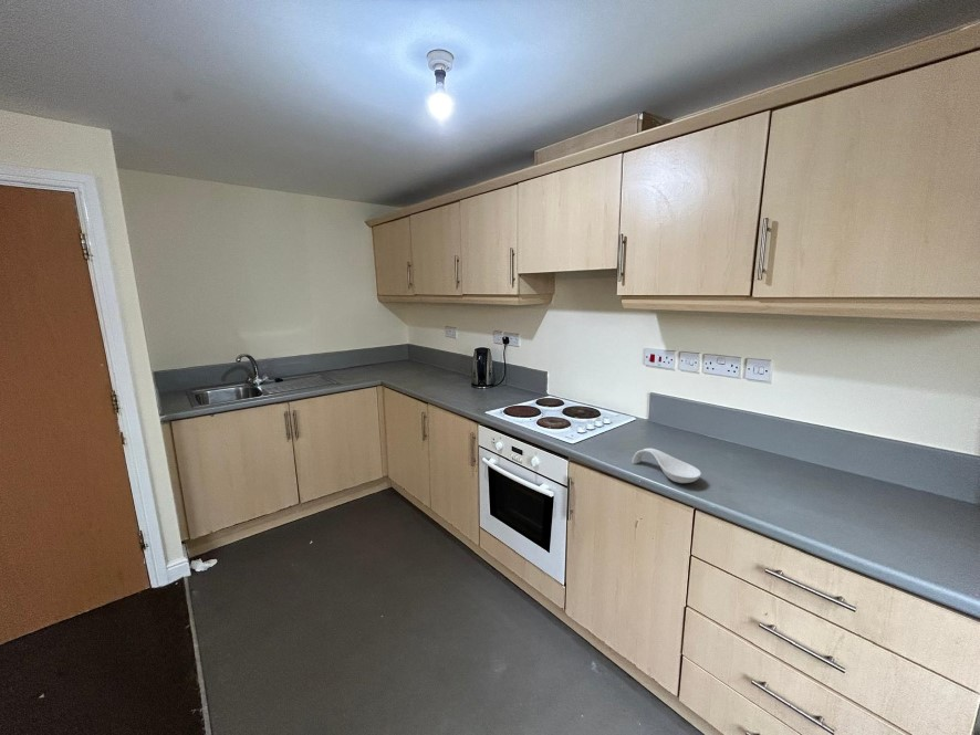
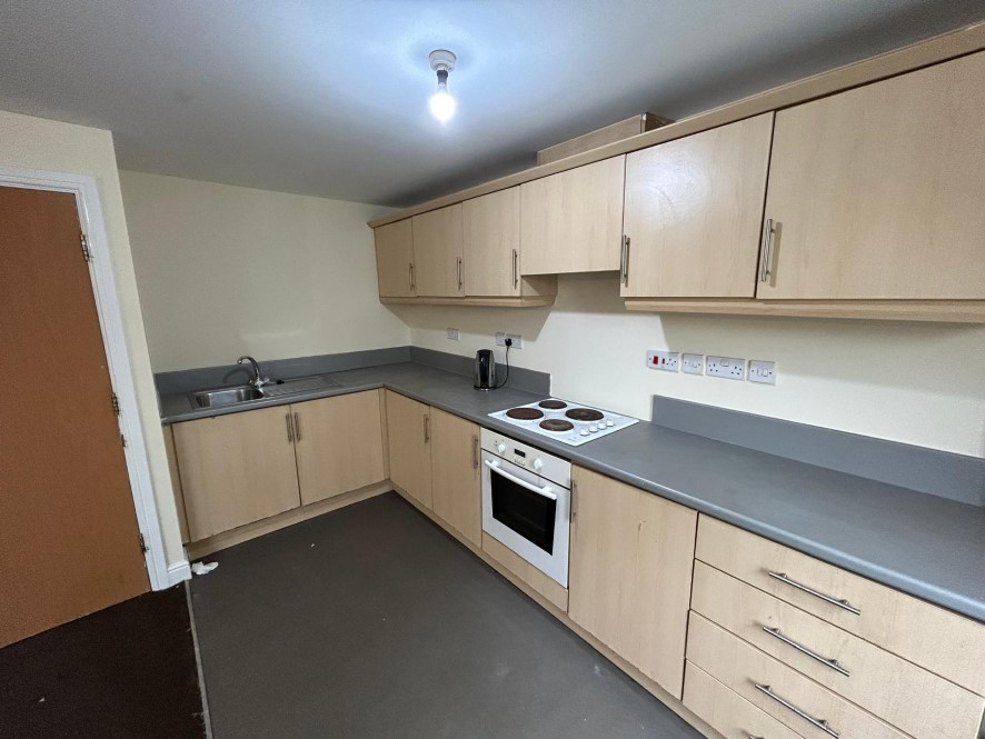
- spoon rest (665, 463)
